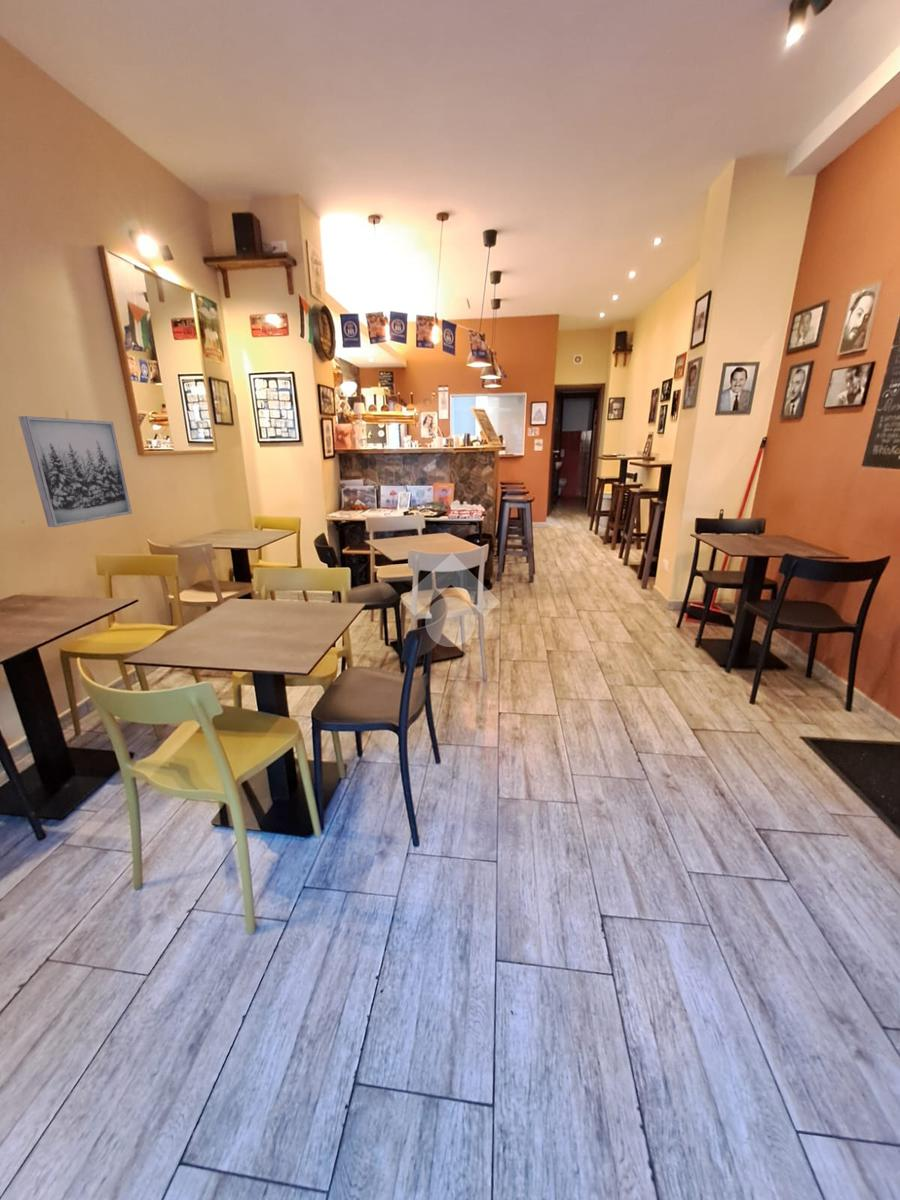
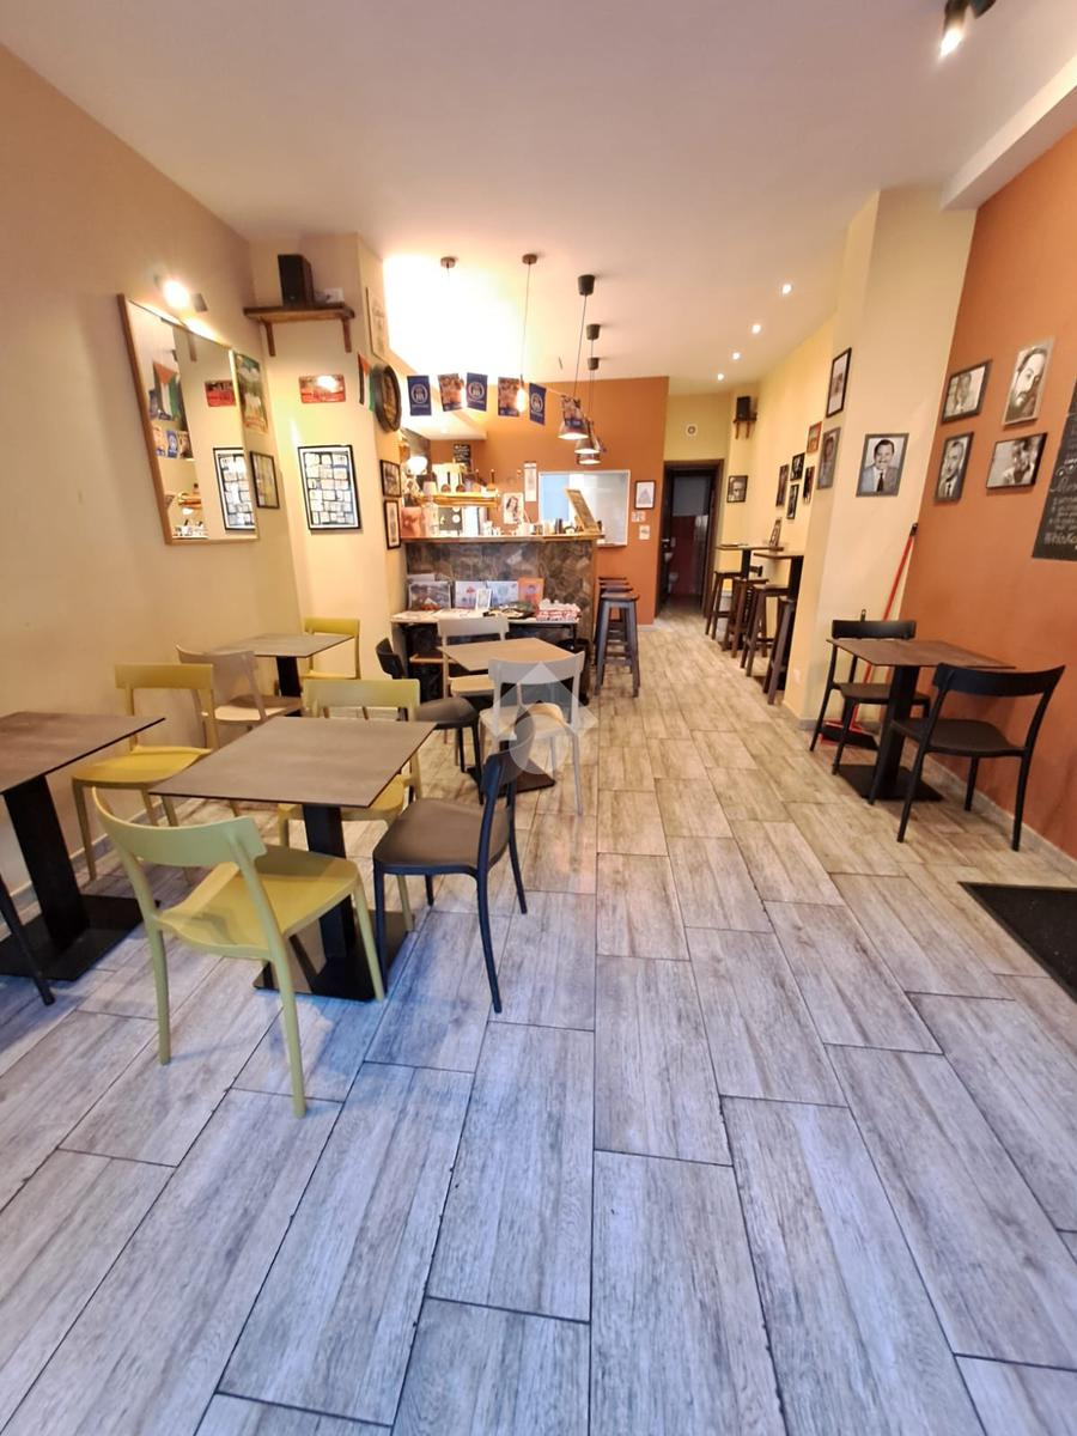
- wall art (82, 471)
